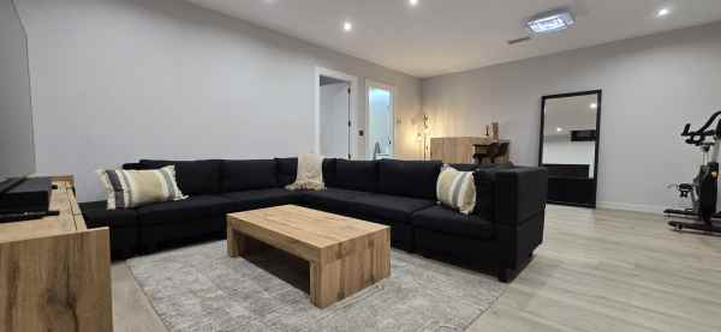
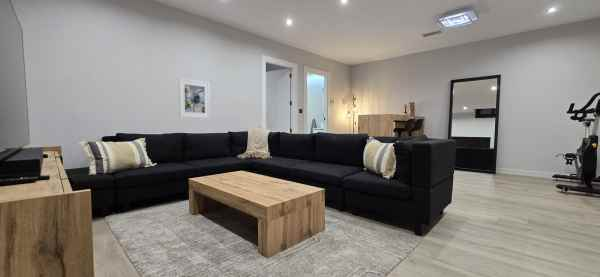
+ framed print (194, 99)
